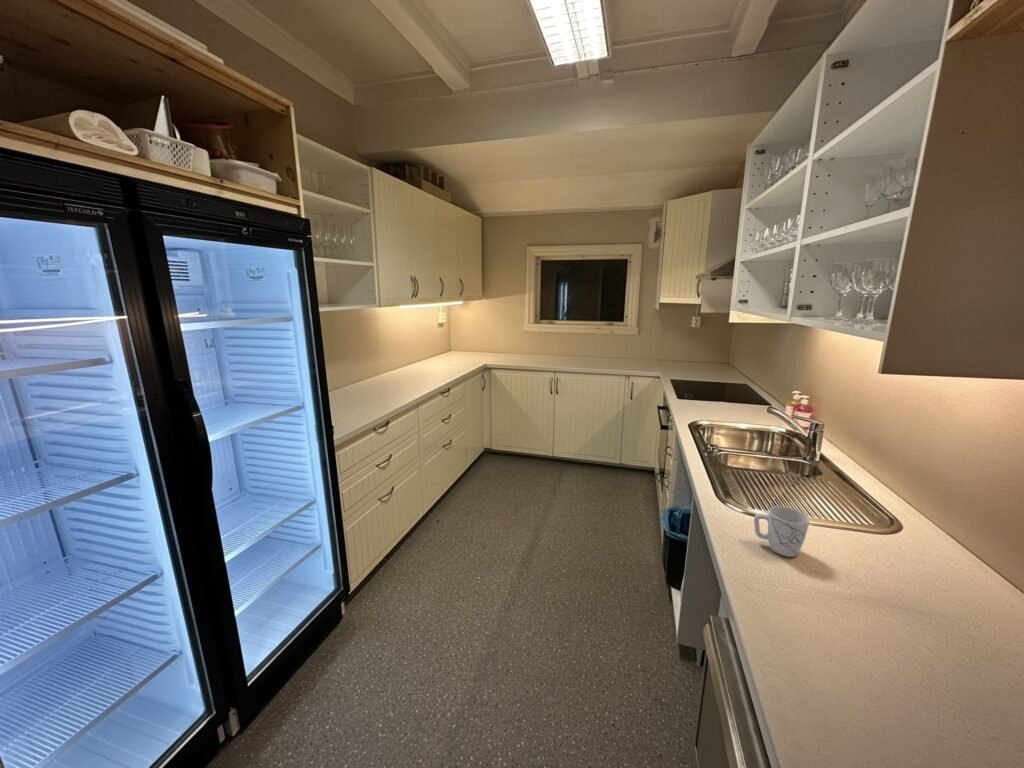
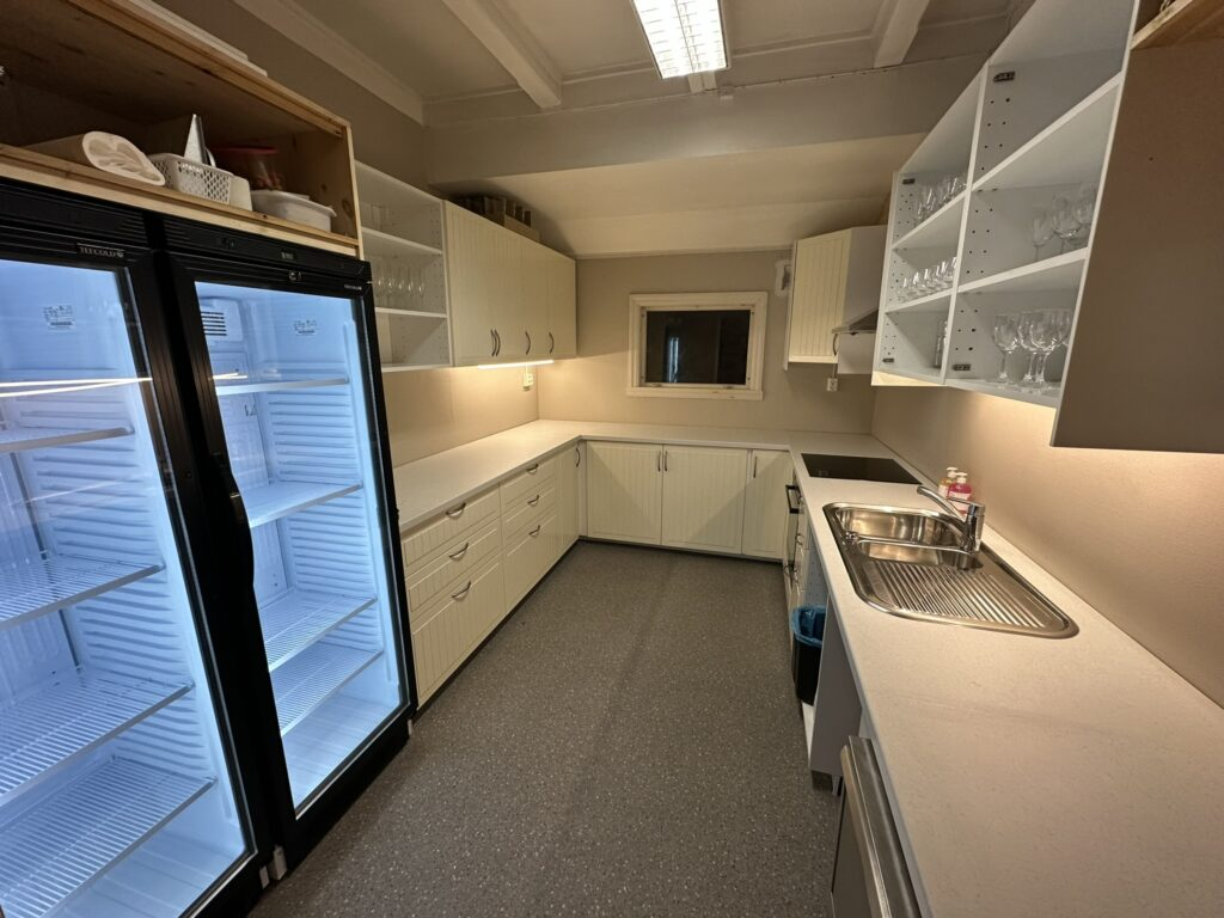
- mug (779, 530)
